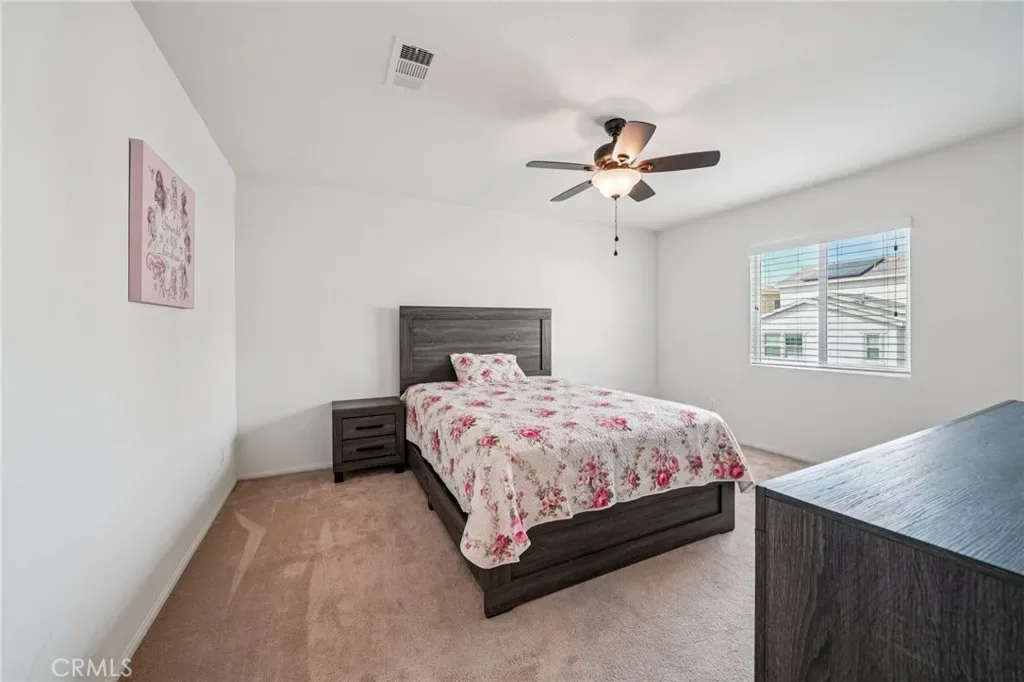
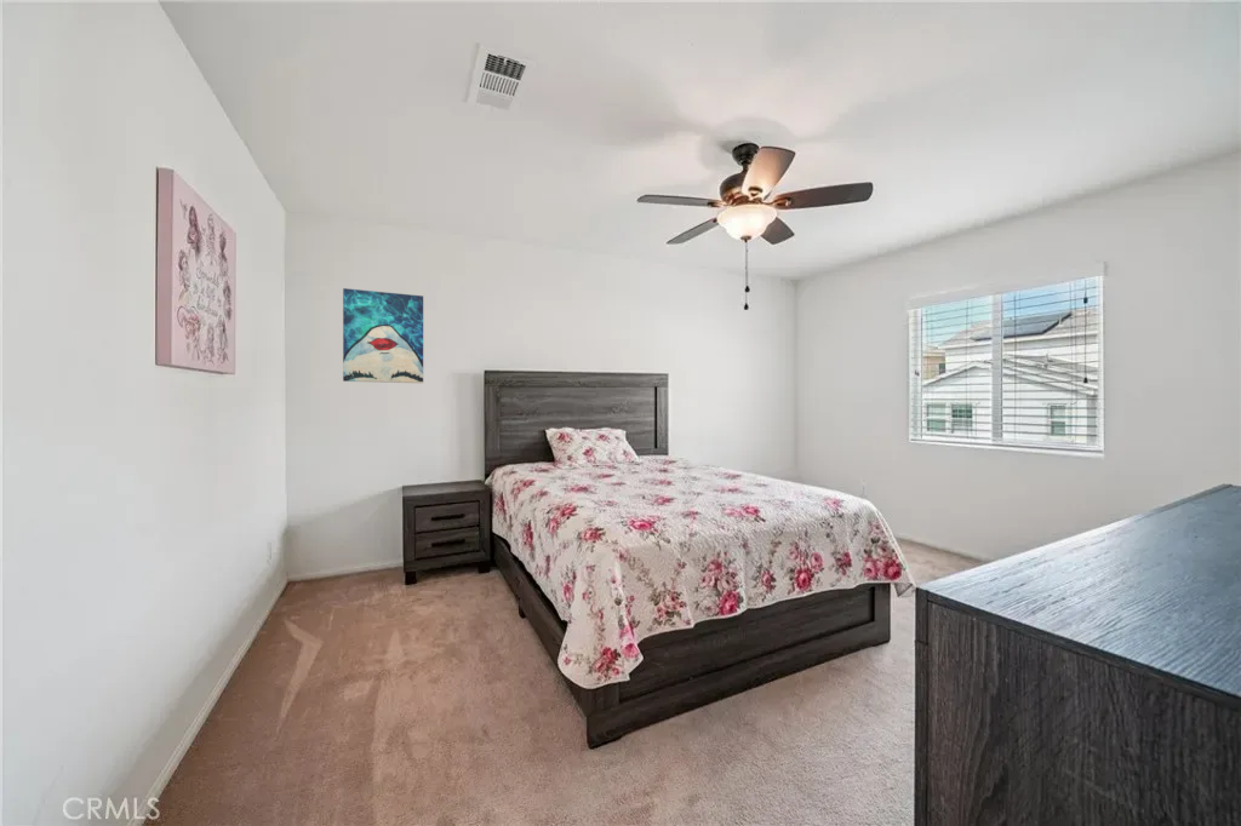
+ wall art (384, 337)
